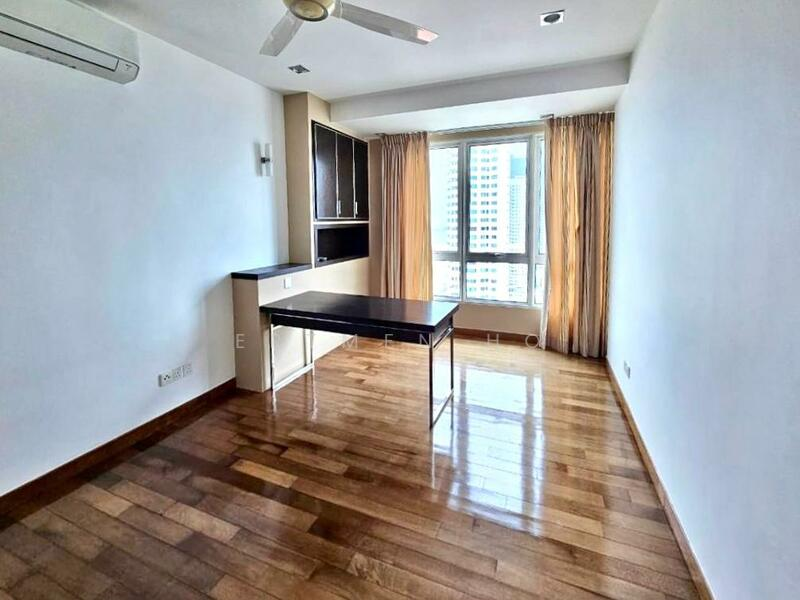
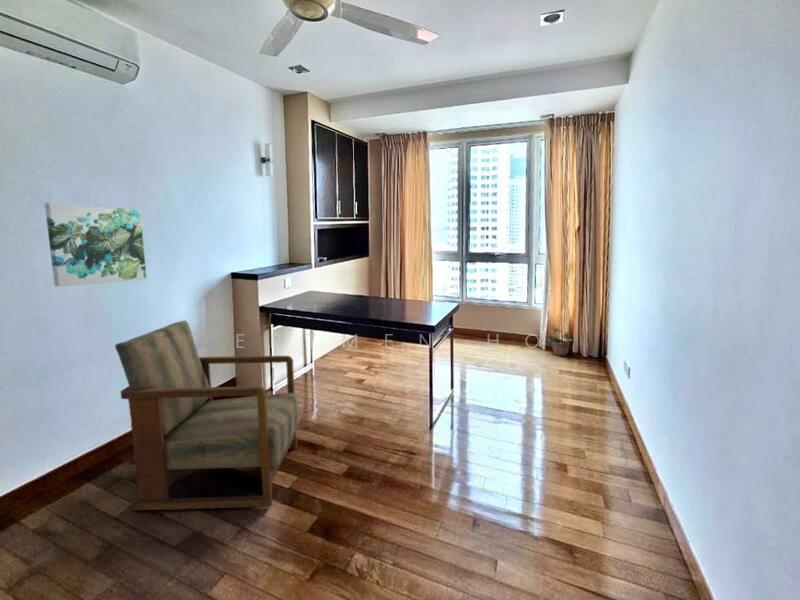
+ armchair (221, 403)
+ potted plant (560, 339)
+ wall art (100, 245)
